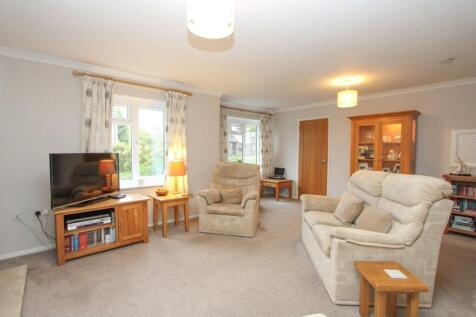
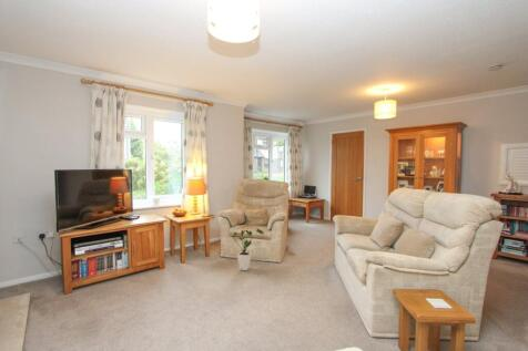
+ house plant (246, 248)
